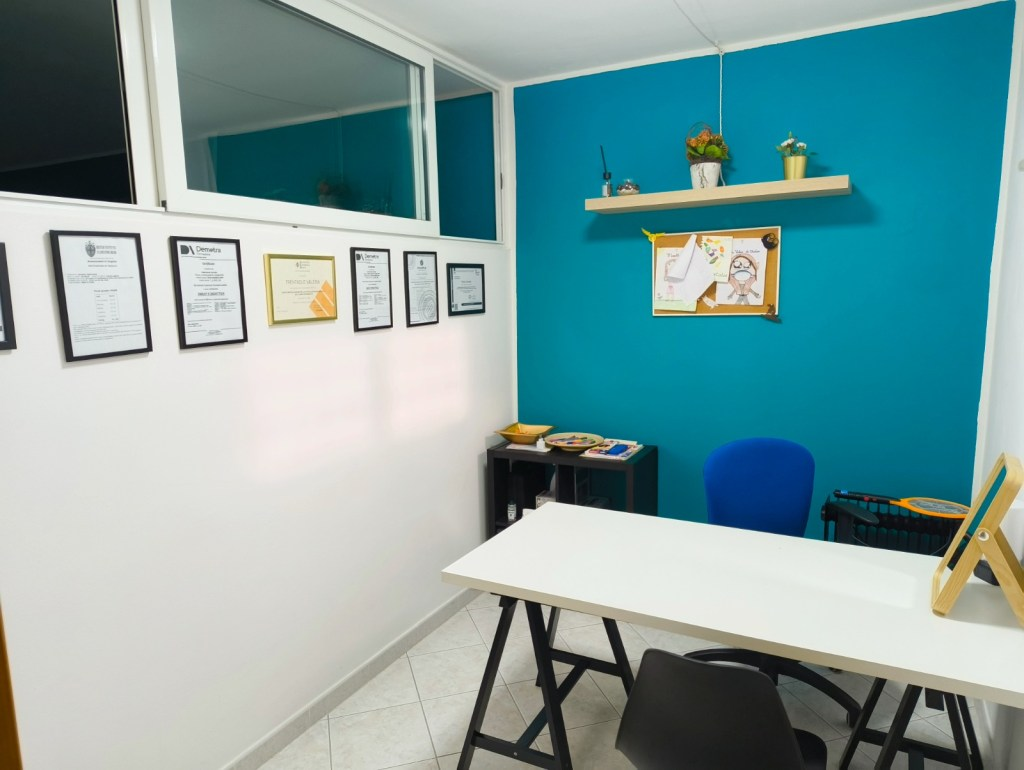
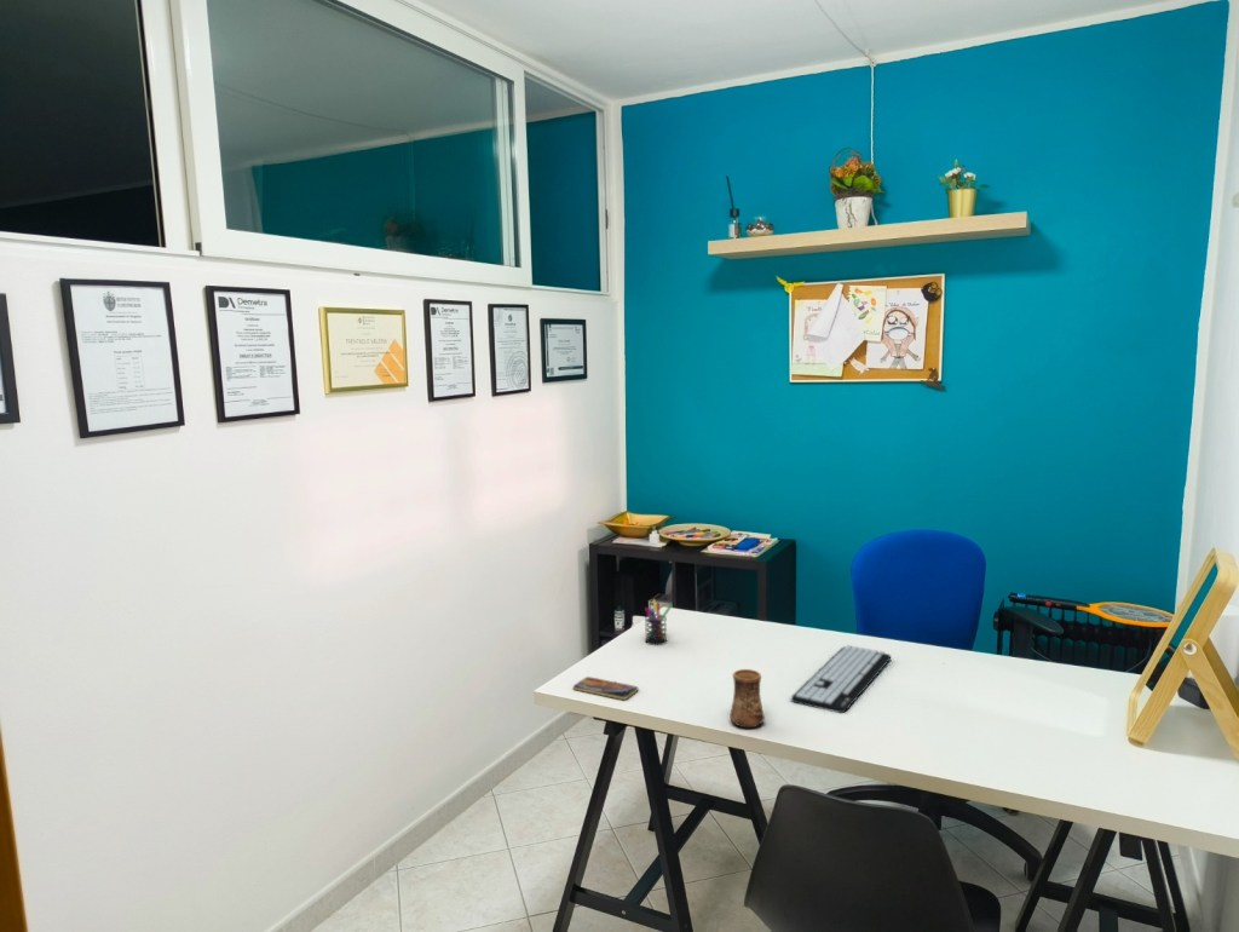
+ keyboard (843, 675)
+ smartphone (605, 688)
+ cup (747, 698)
+ pen holder (658, 621)
